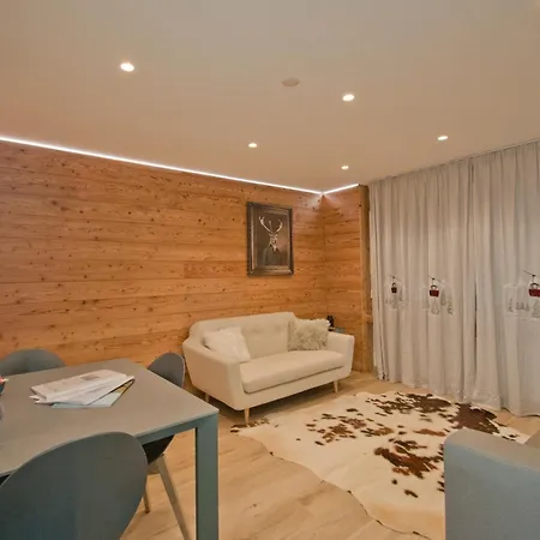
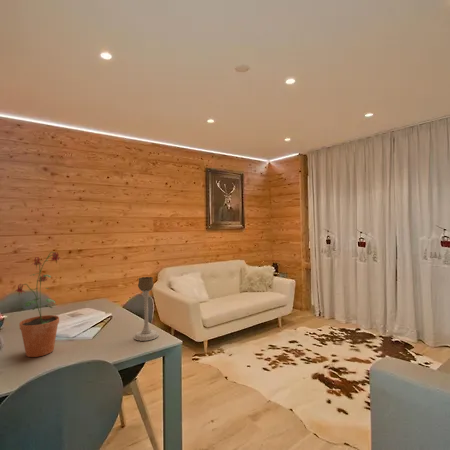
+ potted plant (36, 302)
+ candle holder (146, 307)
